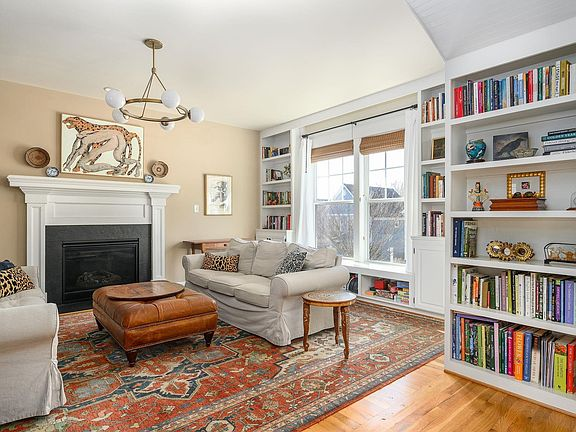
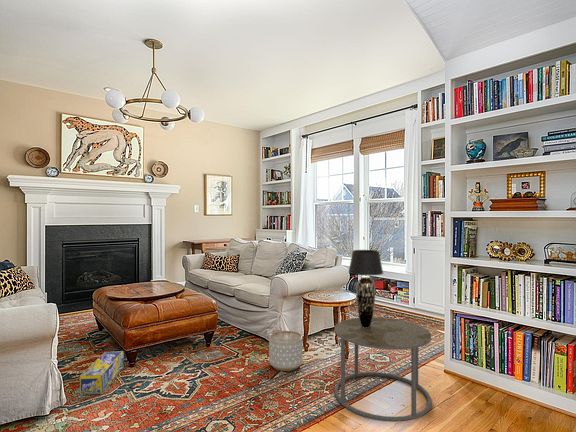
+ planter (285, 350)
+ side table (379, 372)
+ box (103, 371)
+ table lamp (365, 288)
